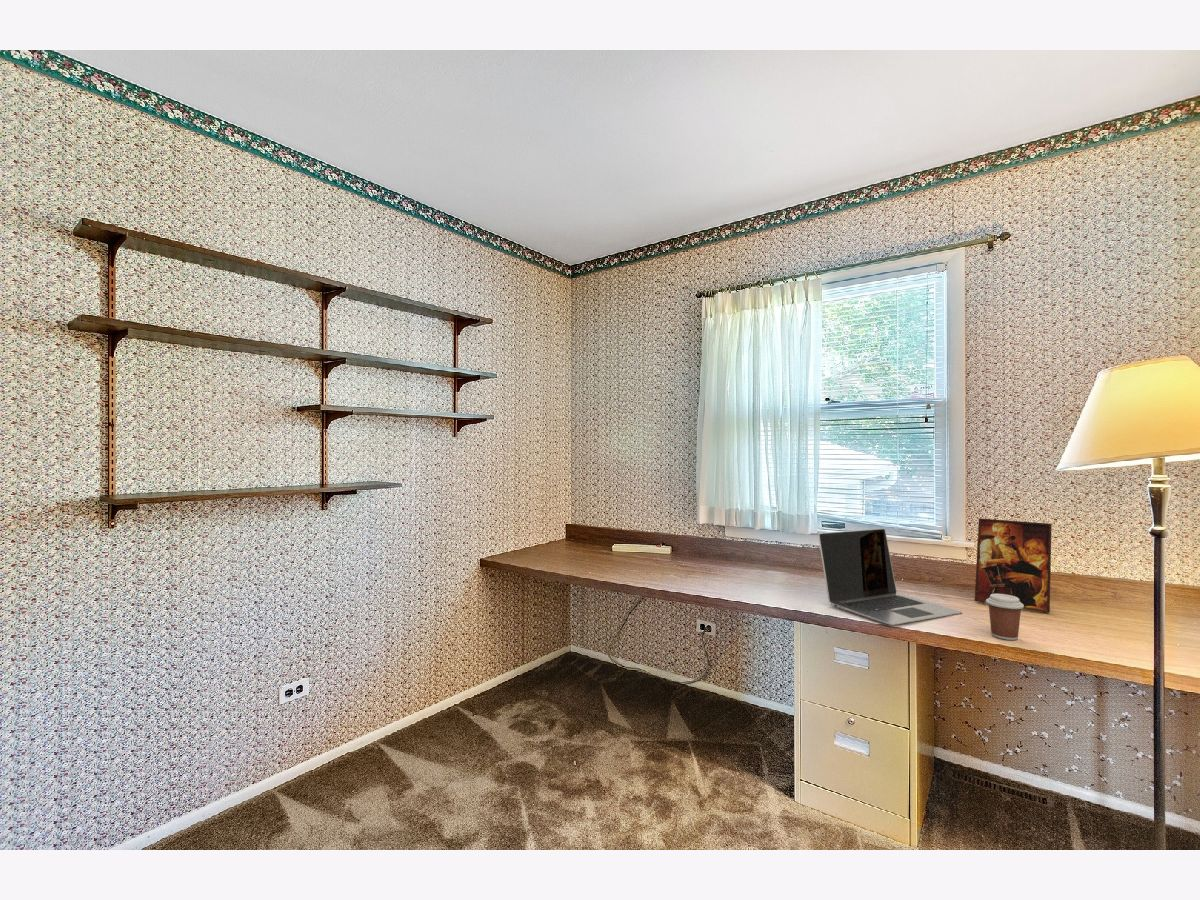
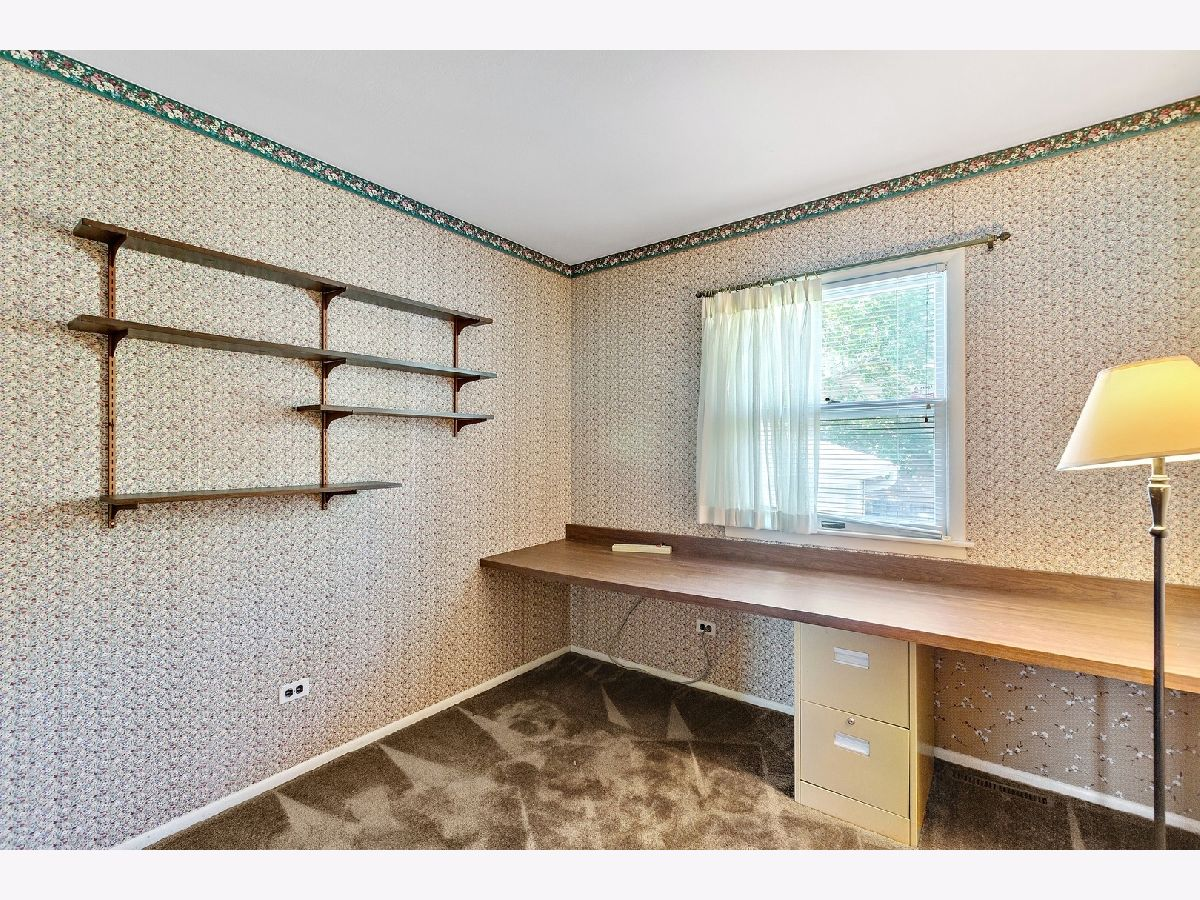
- coffee cup (1004, 616)
- picture frame (1012, 563)
- laptop (887, 571)
